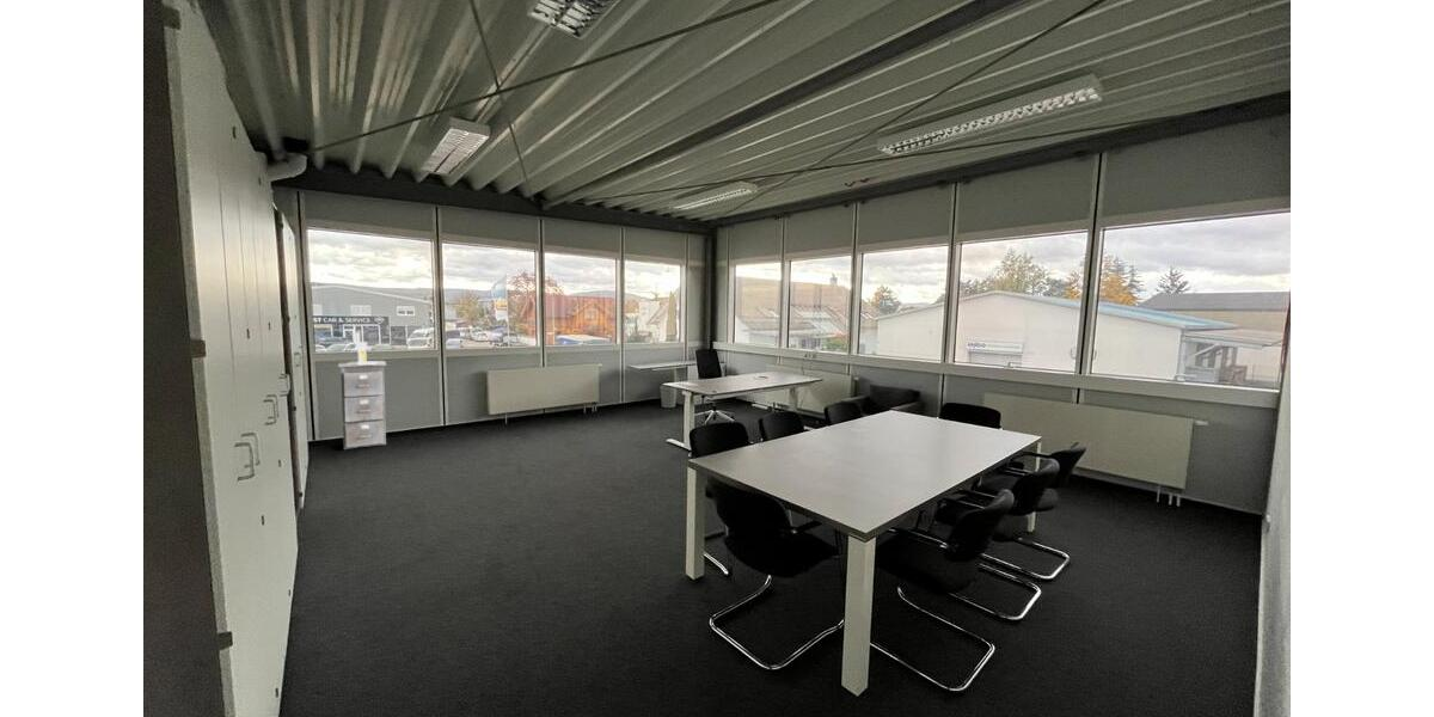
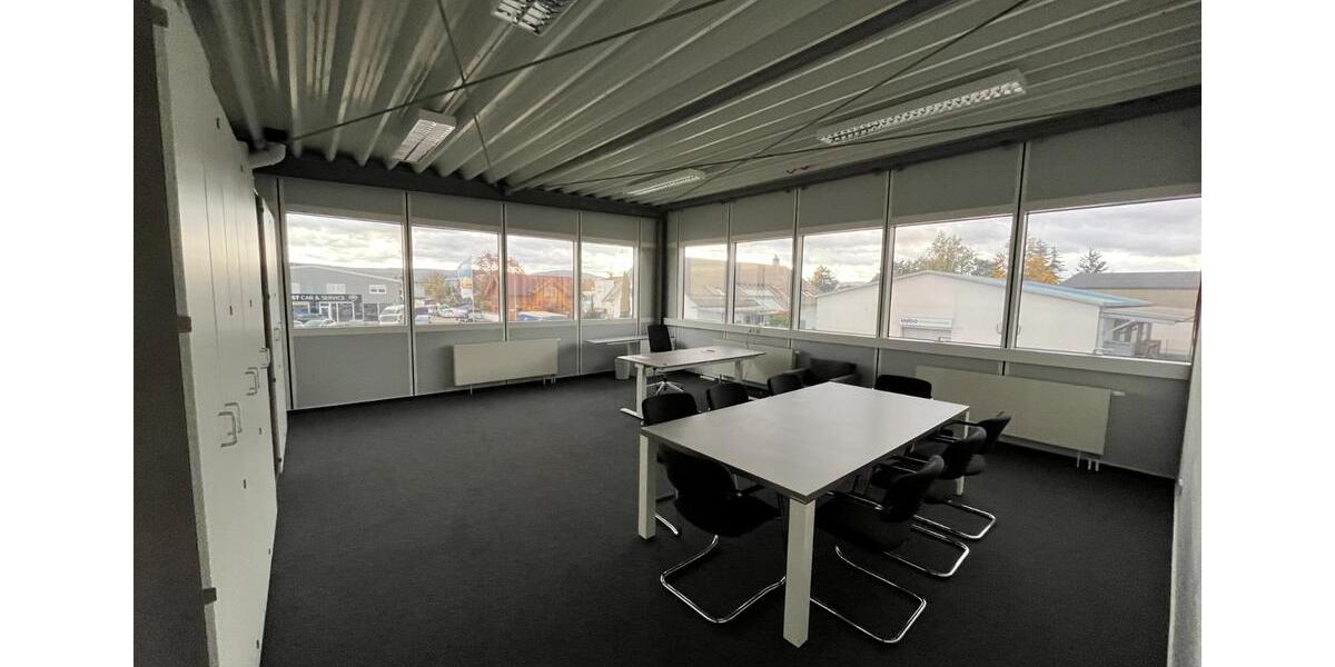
- letter holder (361, 347)
- filing cabinet (363, 403)
